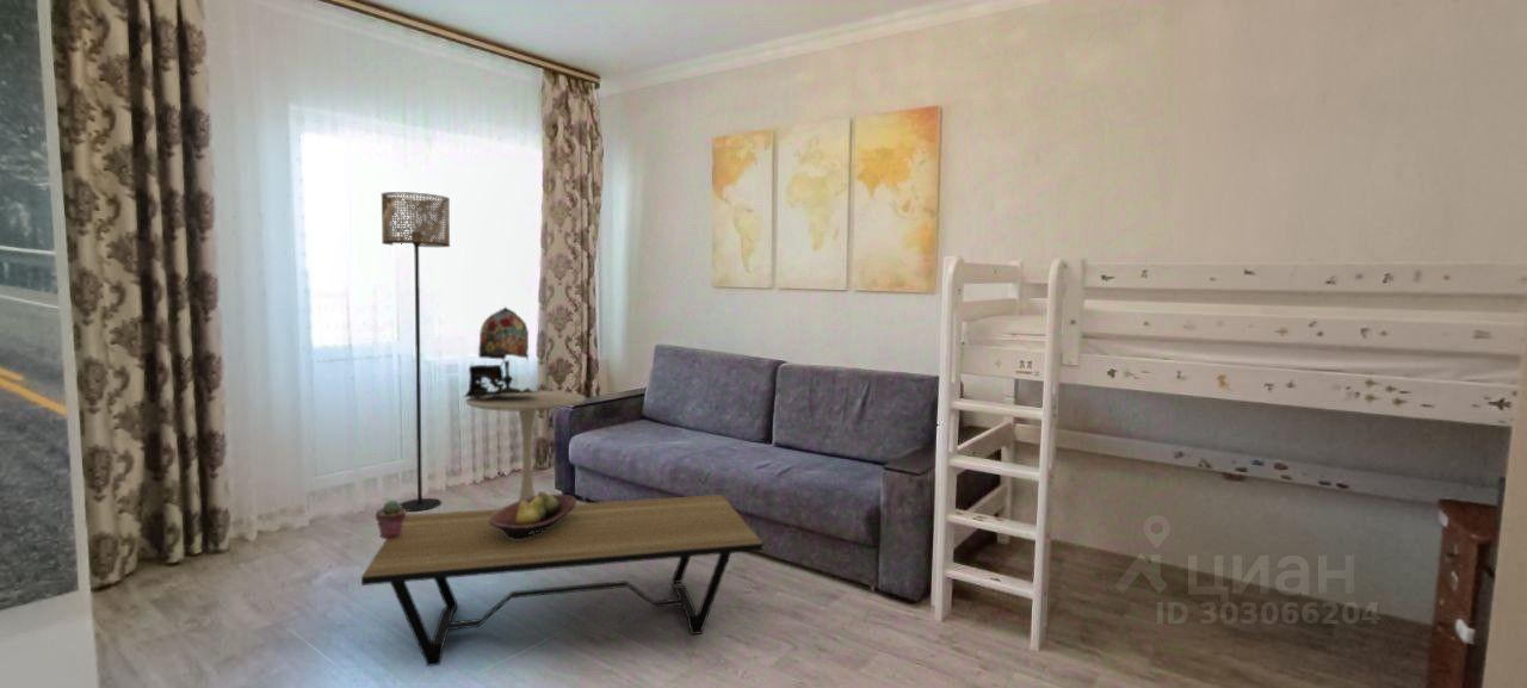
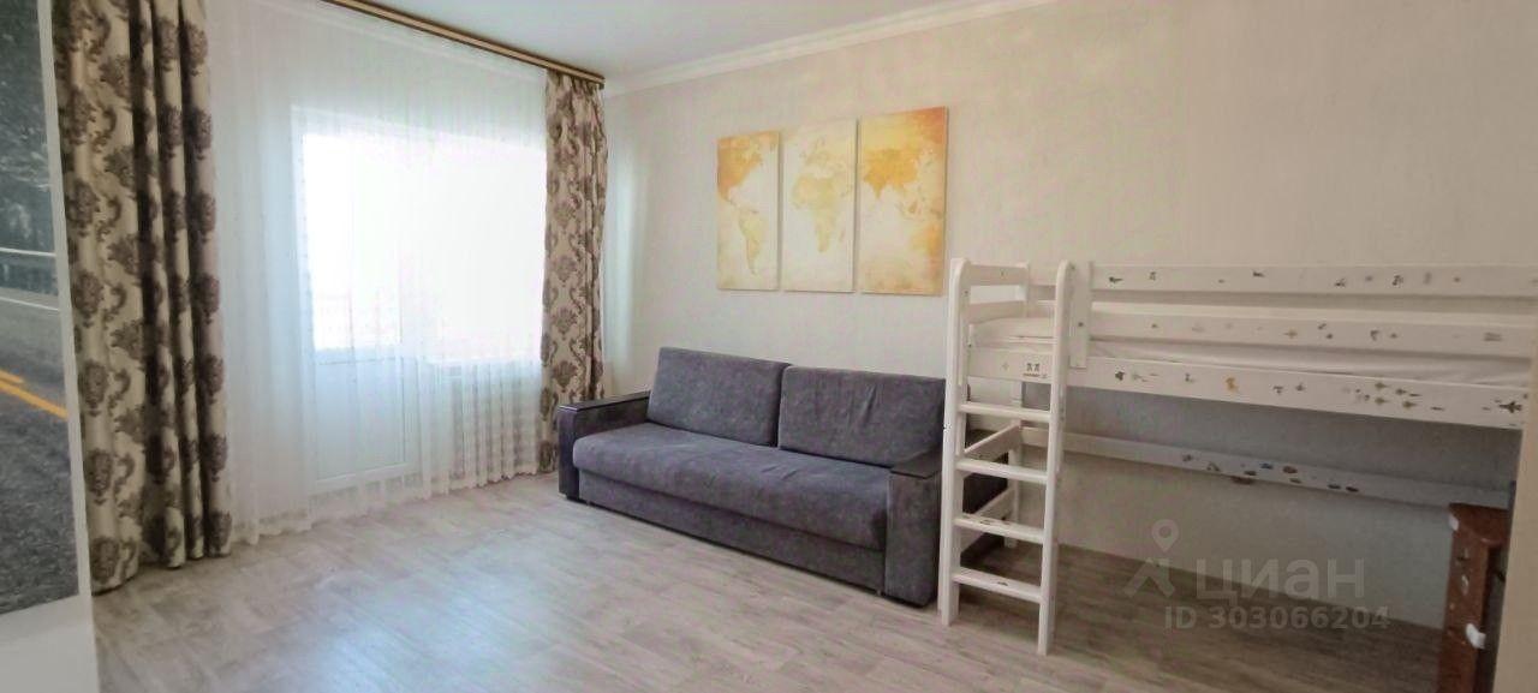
- floor lamp (418, 353)
- fruit bowl (534, 513)
- table lamp (505, 352)
- side table (527, 457)
- coffee table (573, 566)
- potted succulent (390, 520)
